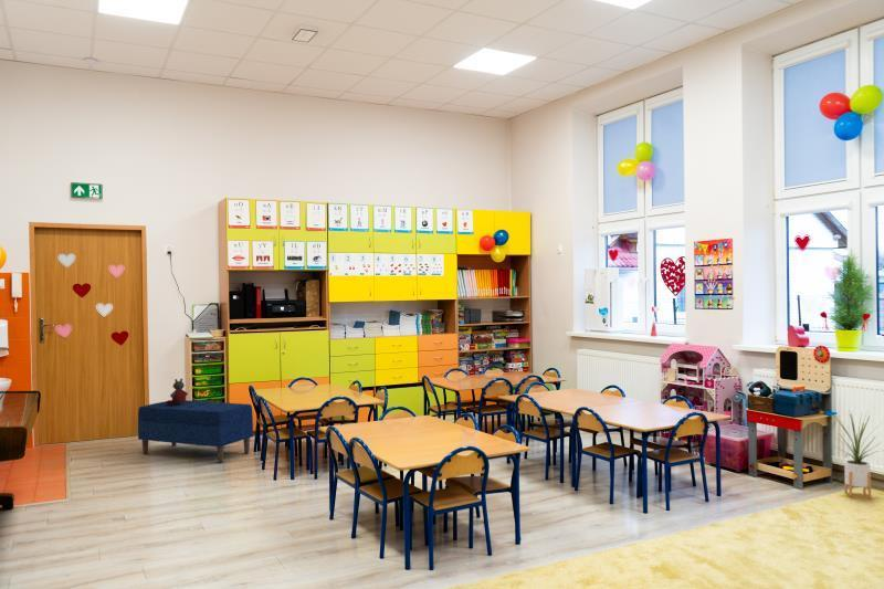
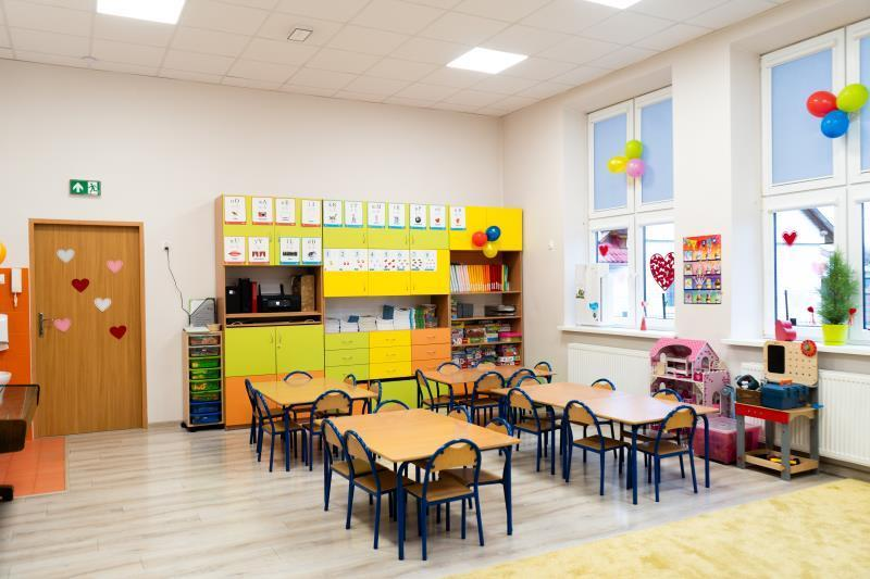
- stuffed bear (176, 391)
- house plant (859, 452)
- bench (196, 429)
